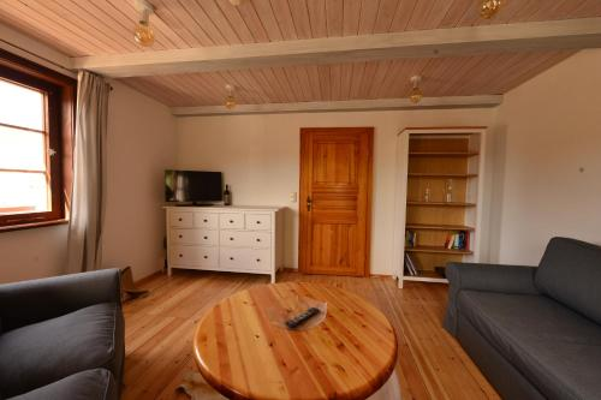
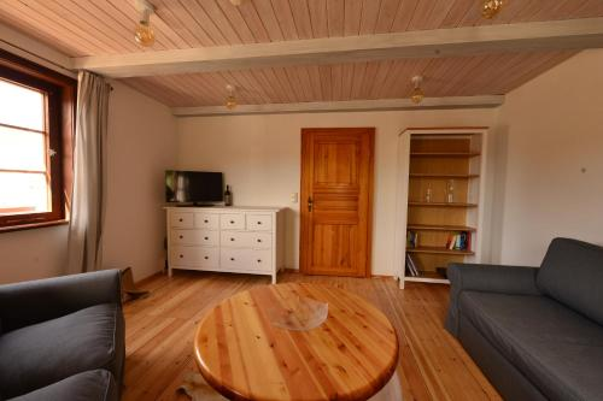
- remote control (303, 316)
